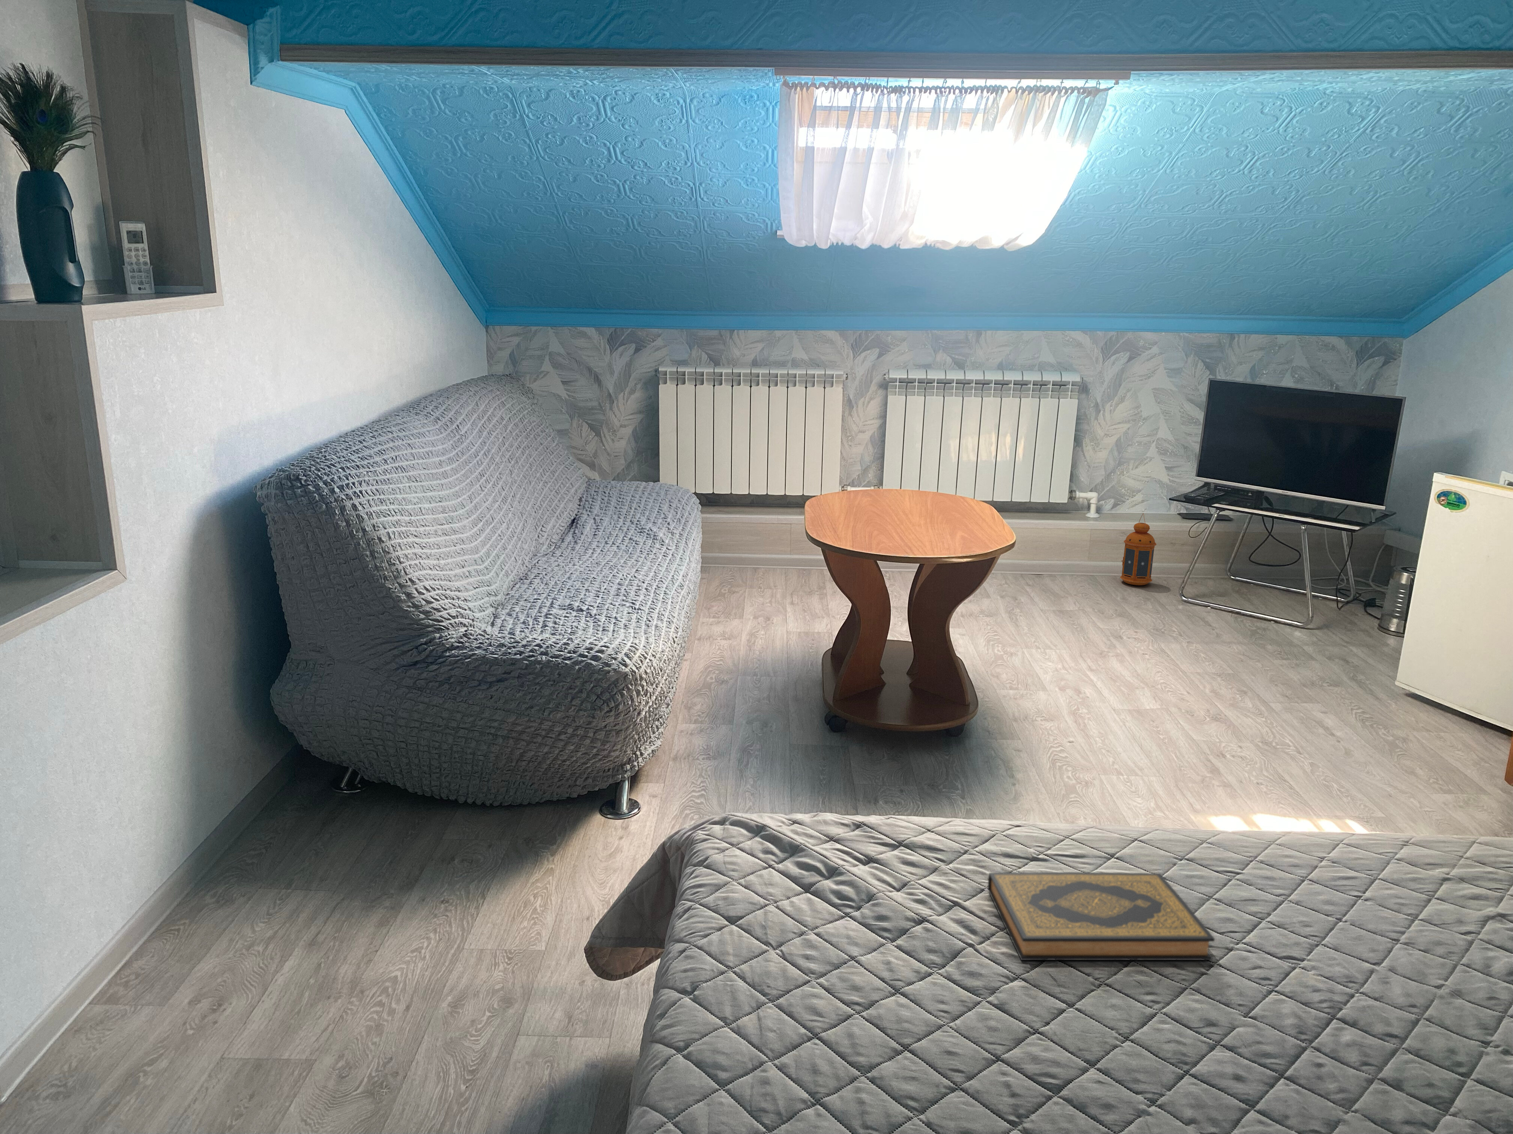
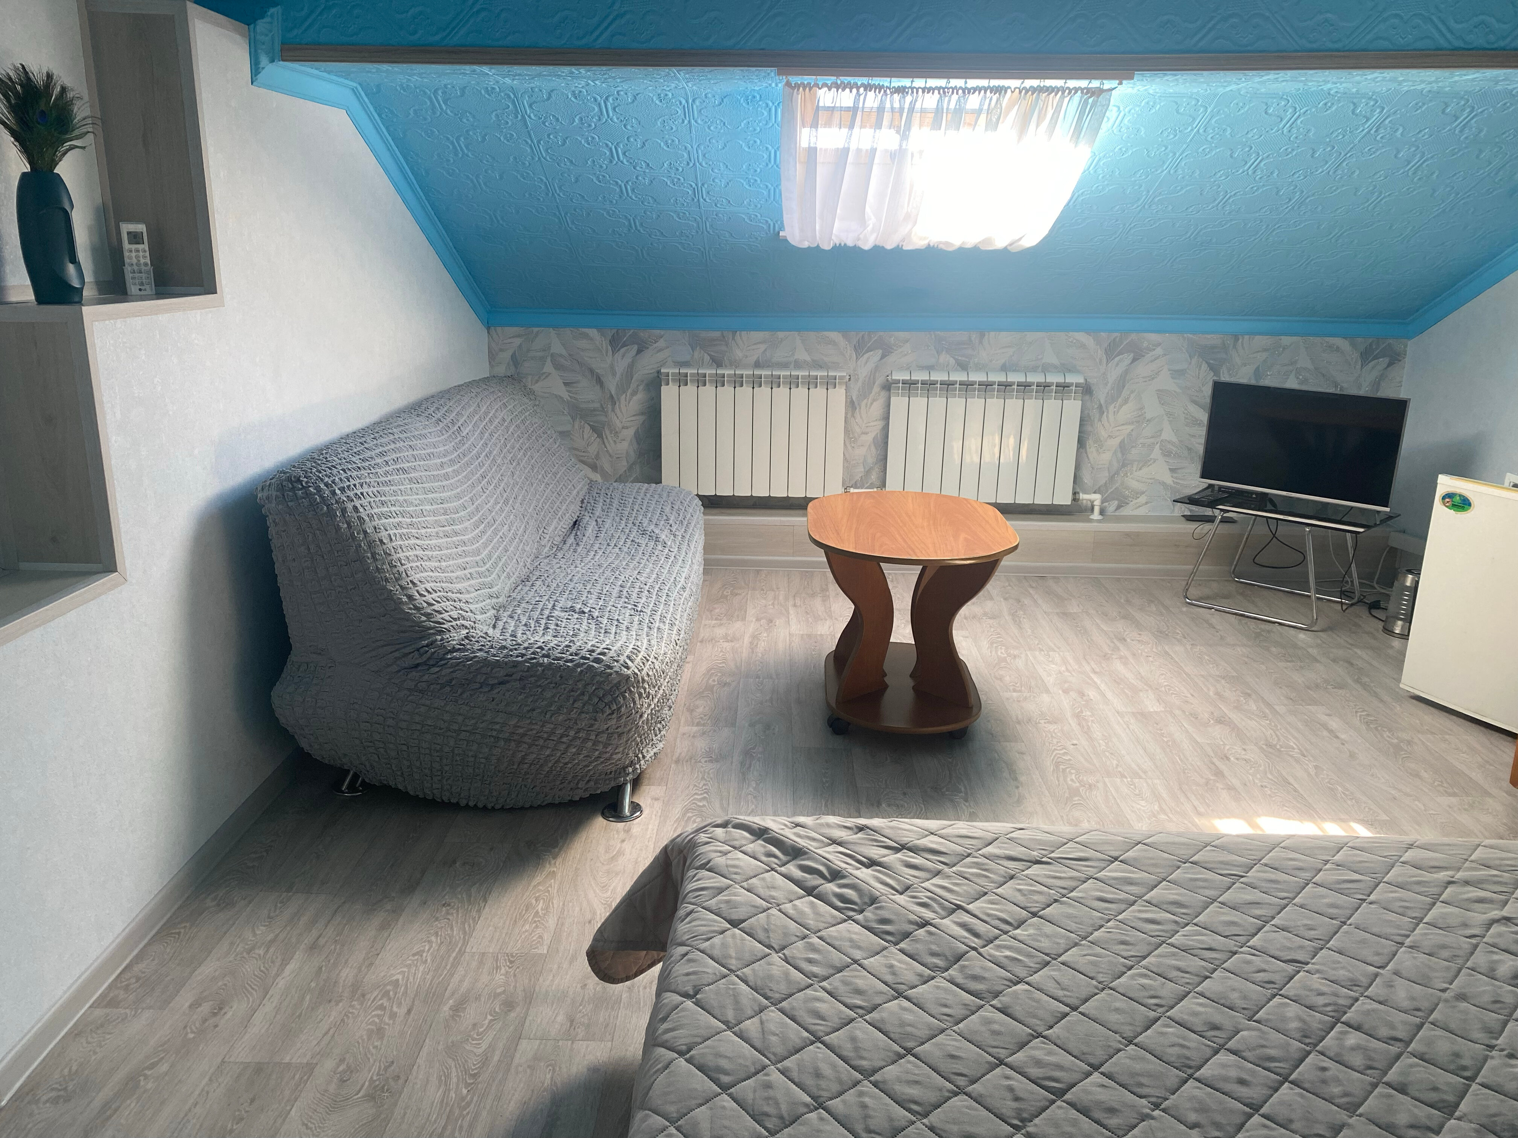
- lantern (1139, 548)
- hardback book (1095, 912)
